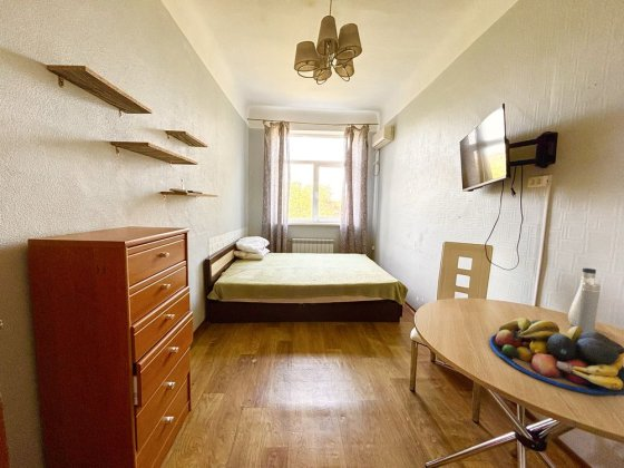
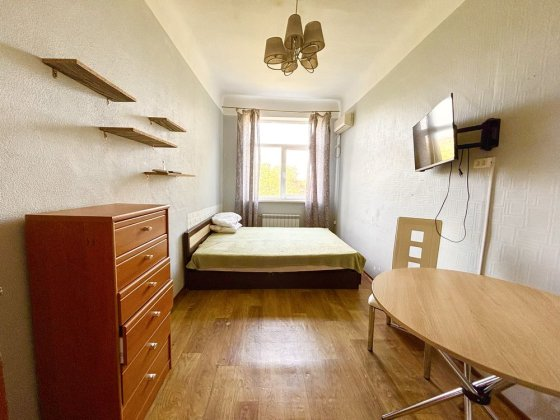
- water bottle (586, 299)
- fruit bowl (554, 340)
